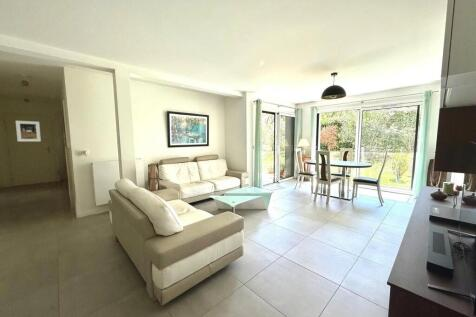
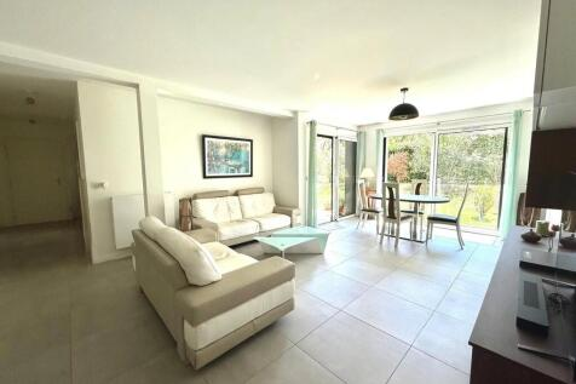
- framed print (28, 131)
